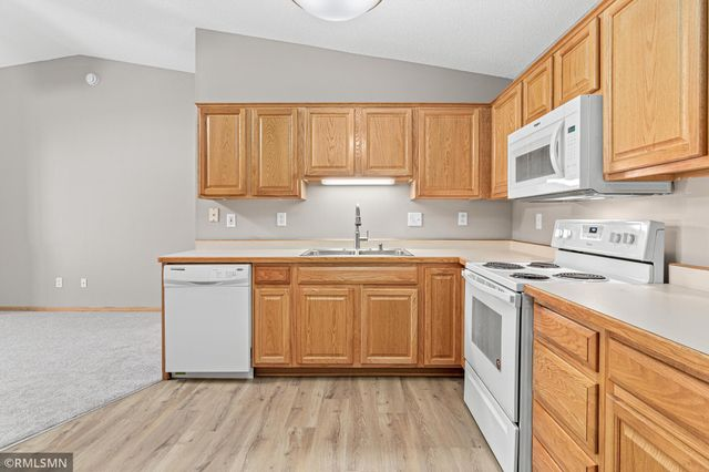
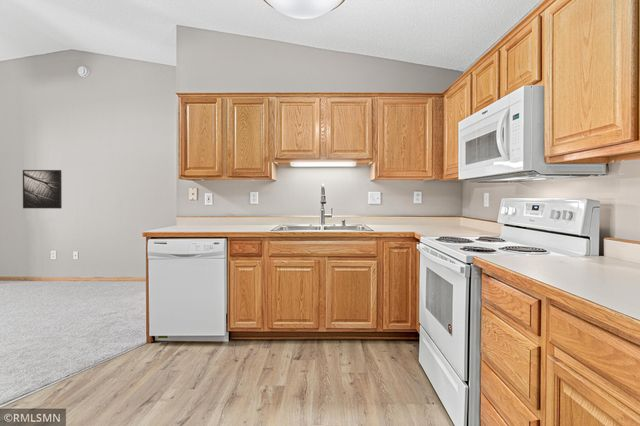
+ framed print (42, 189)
